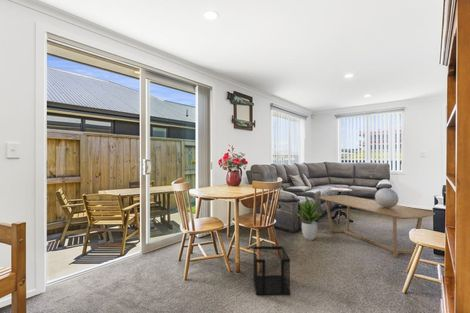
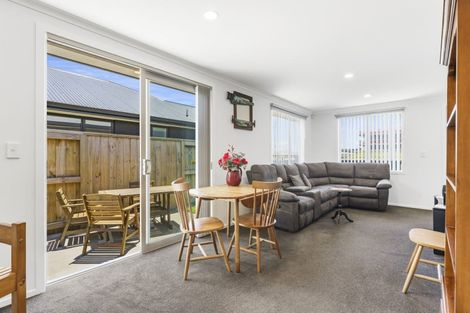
- potted plant (310, 217)
- decorative sphere (386, 197)
- wastebasket (271, 267)
- coffee table (369, 211)
